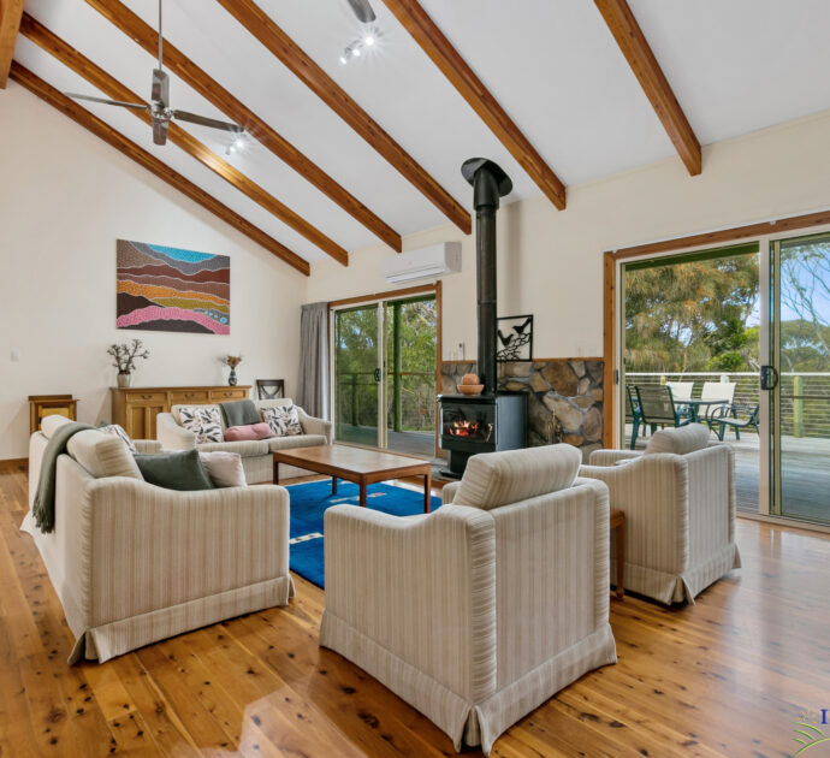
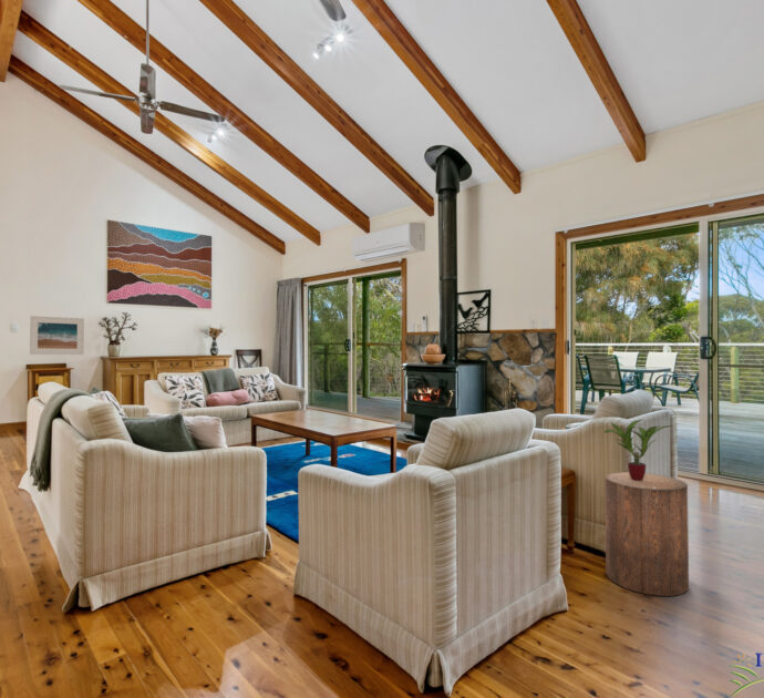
+ stool (644, 528)
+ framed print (58, 336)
+ potted plant (639, 449)
